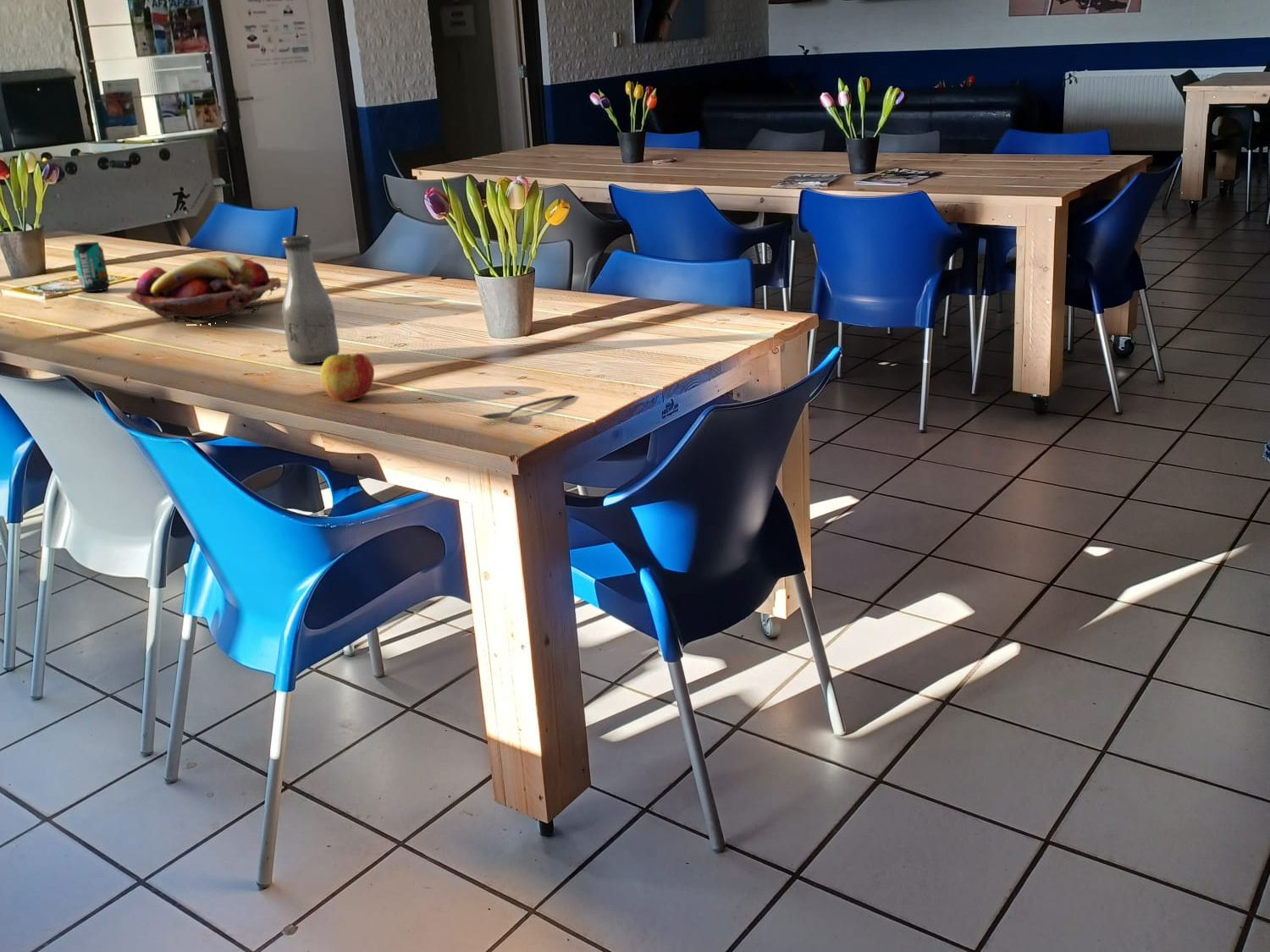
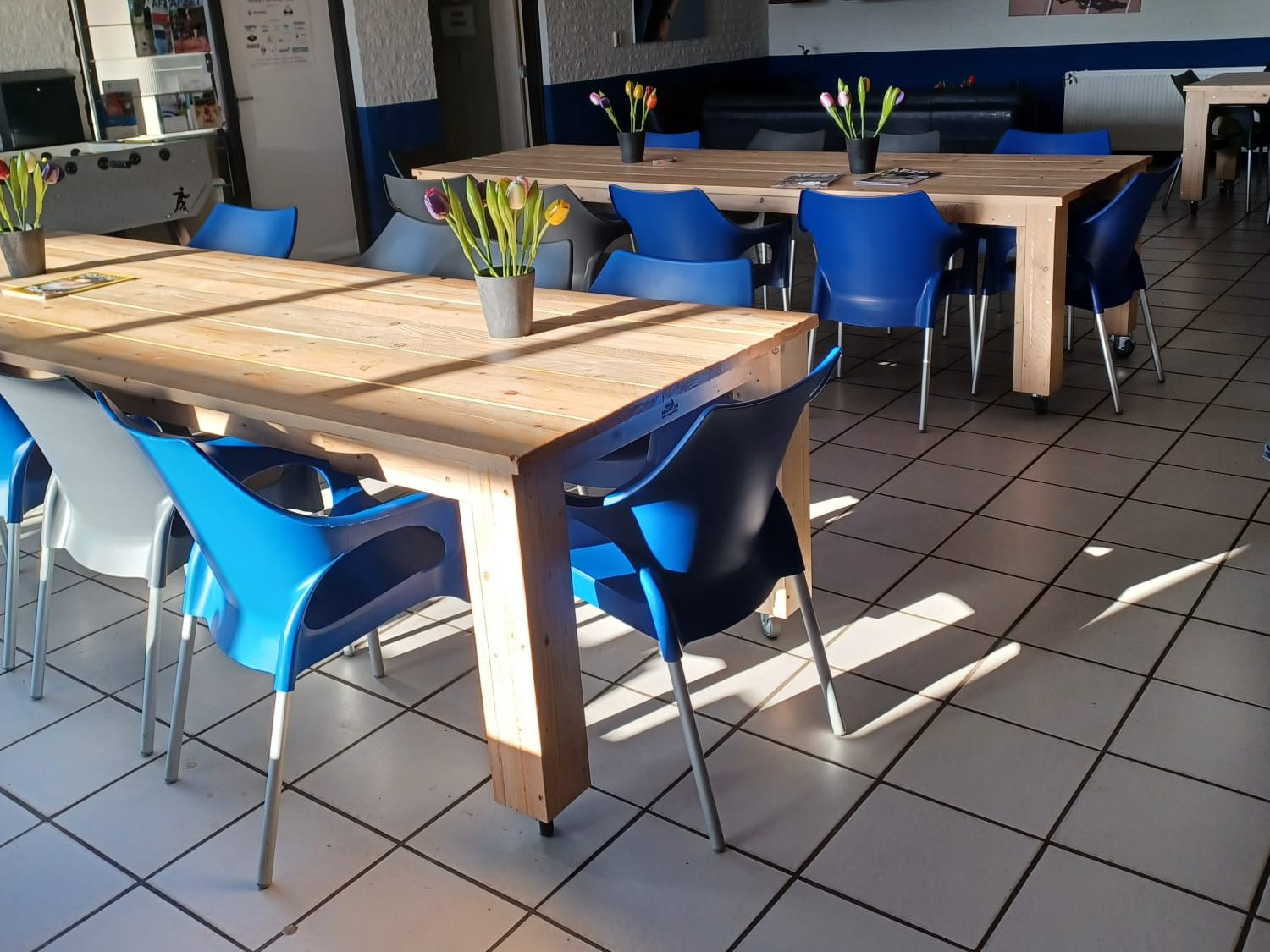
- bottle (306, 299)
- fruit basket (209, 286)
- spoon (527, 405)
- beverage can (91, 267)
- apple (346, 376)
